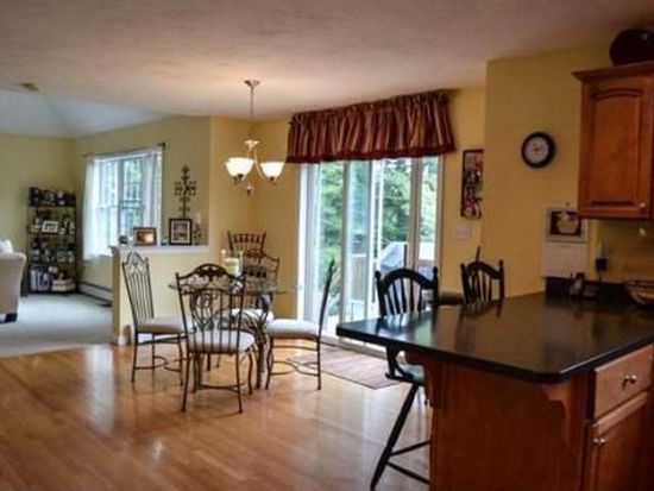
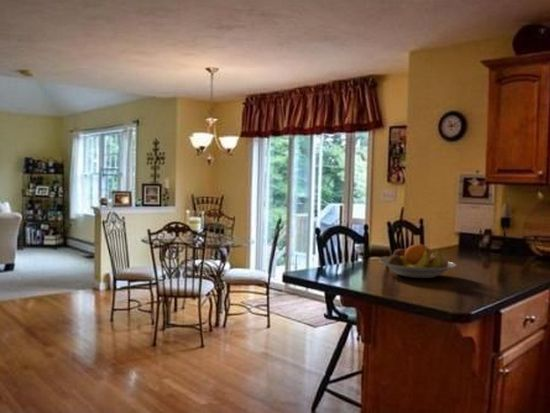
+ fruit bowl (417, 259)
